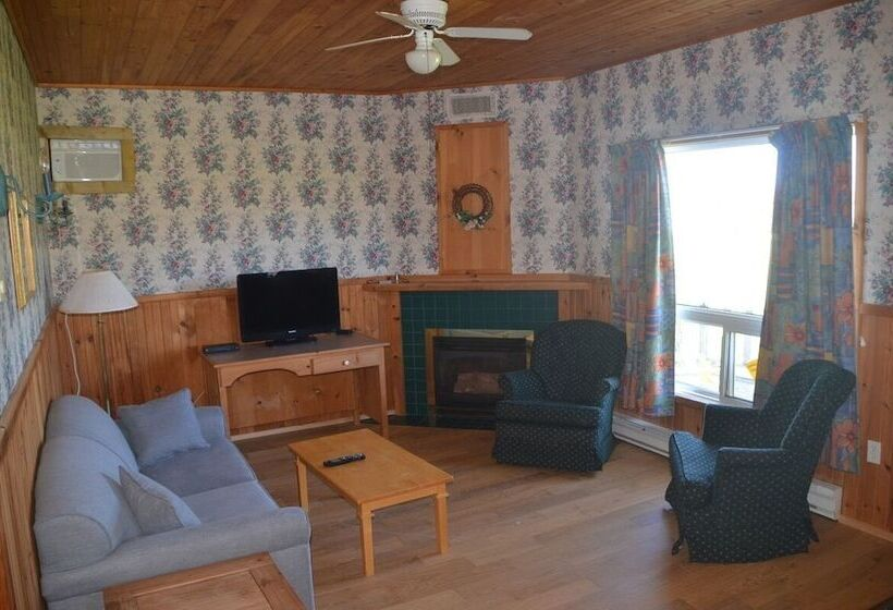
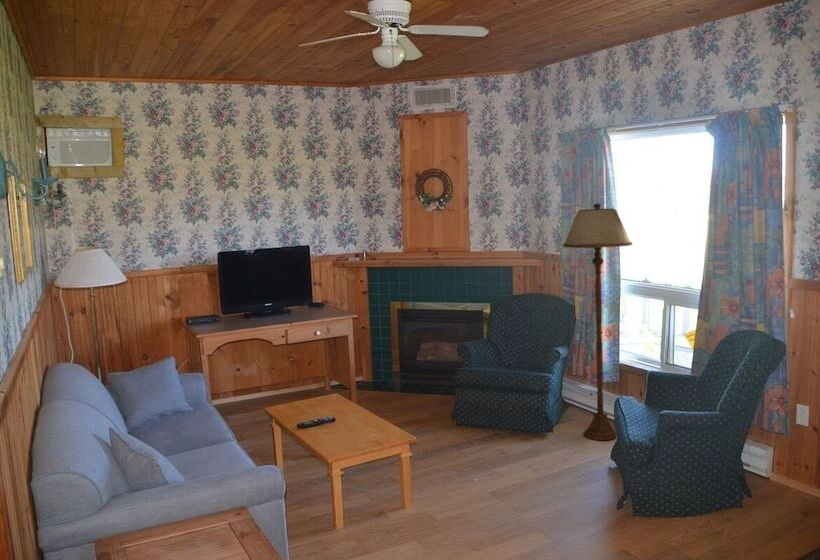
+ floor lamp (598, 320)
